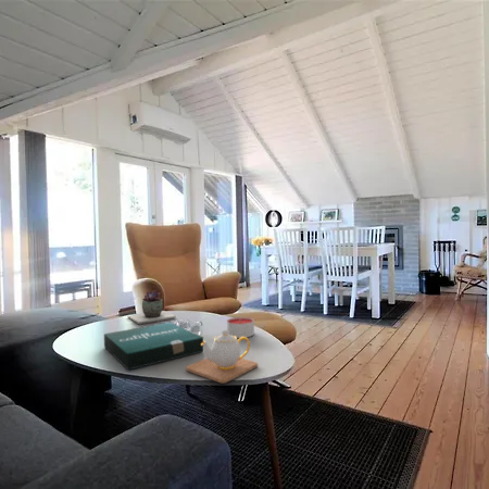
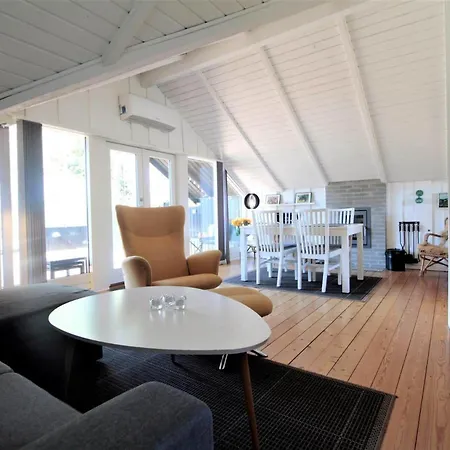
- candle (240, 326)
- pizza box (152, 342)
- teapot (222, 348)
- succulent plant (151, 304)
